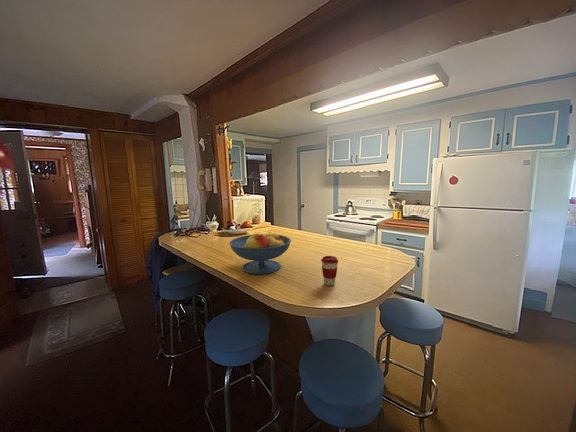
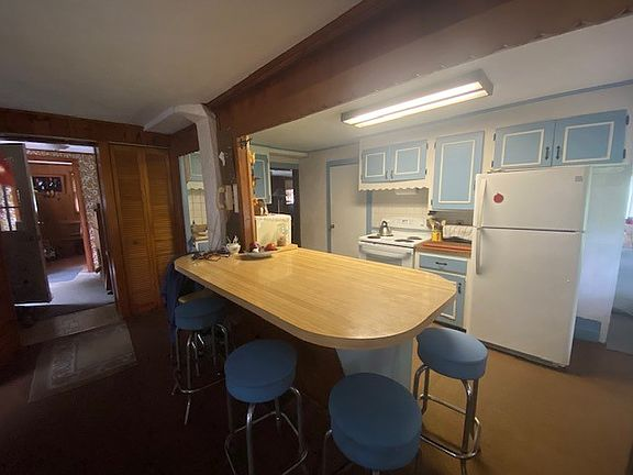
- fruit bowl (260, 249)
- coffee cup (329, 270)
